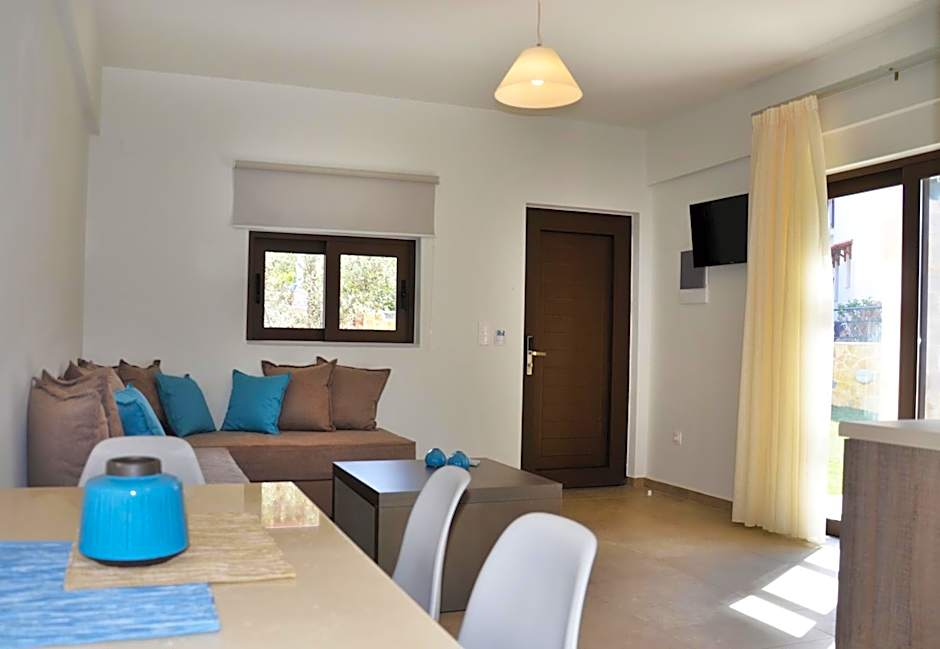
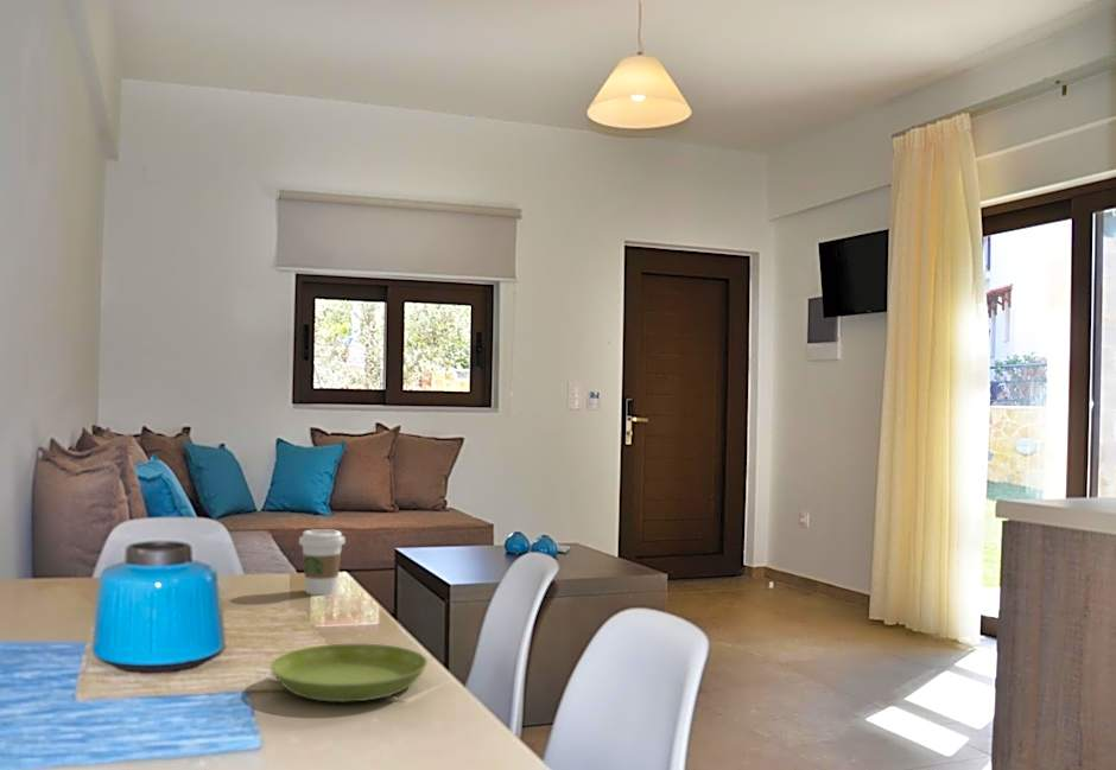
+ saucer (349, 673)
+ coffee cup (322, 561)
